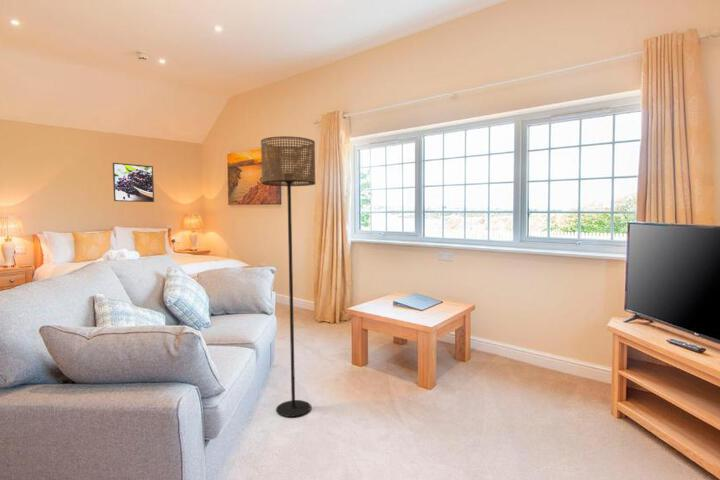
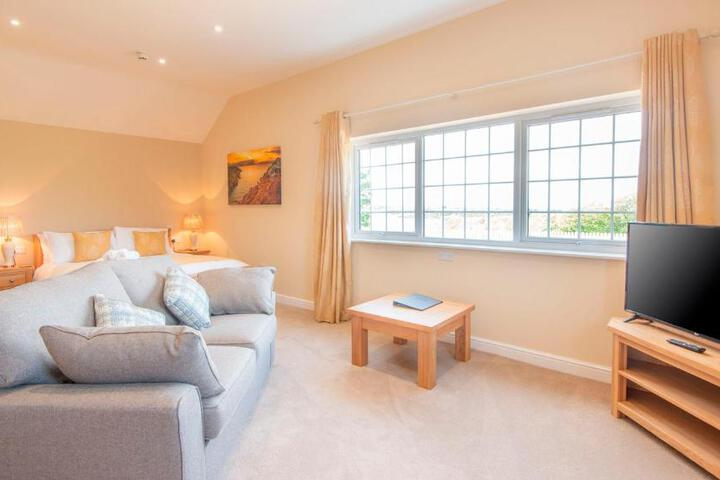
- floor lamp (290, 277)
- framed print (134, 183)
